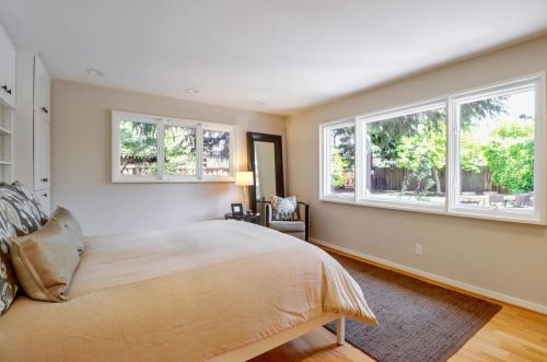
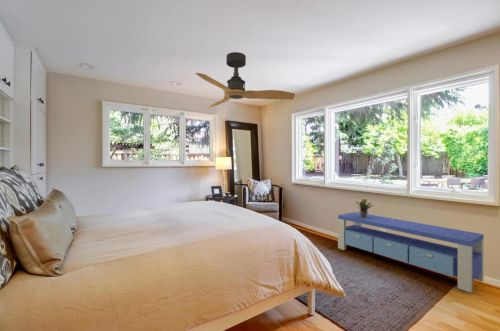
+ potted plant (362, 208)
+ storage bench (398, 242)
+ ceiling fan (243, 80)
